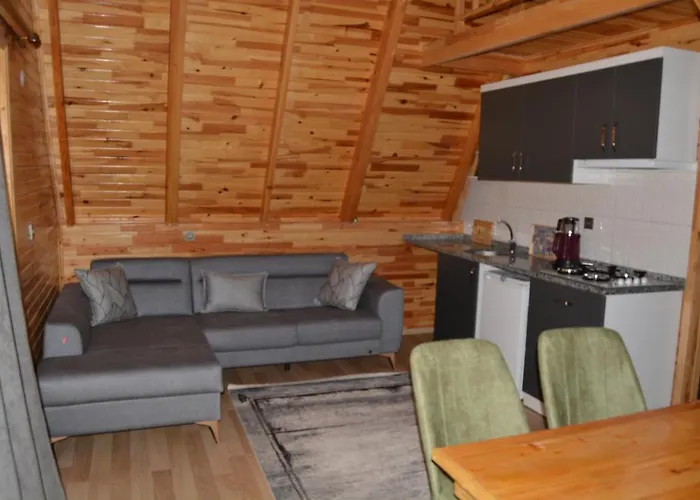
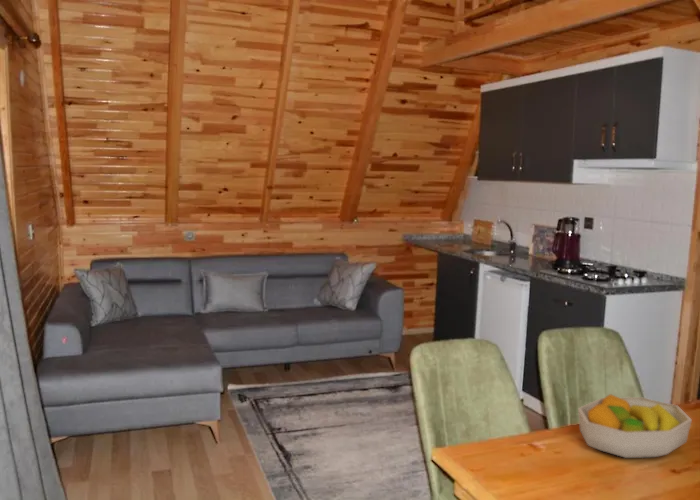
+ fruit bowl (633, 422)
